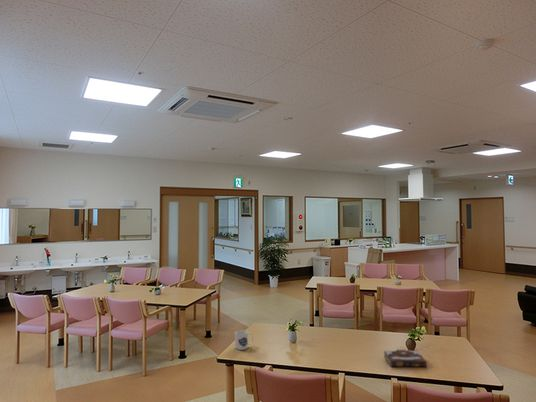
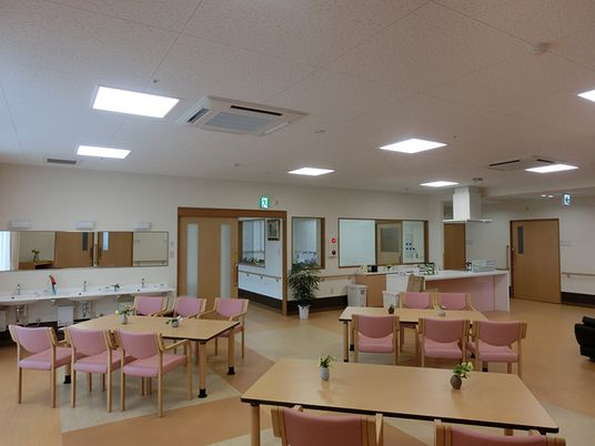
- mug (243, 339)
- book (404, 357)
